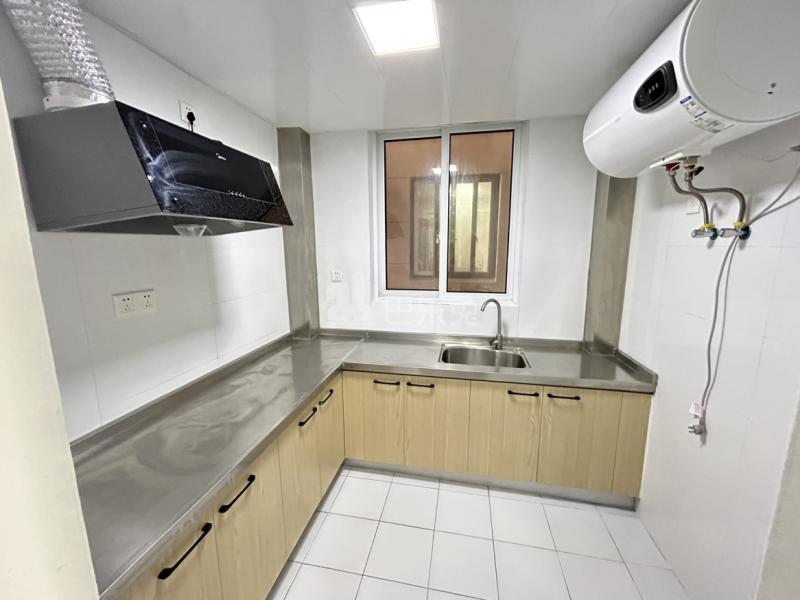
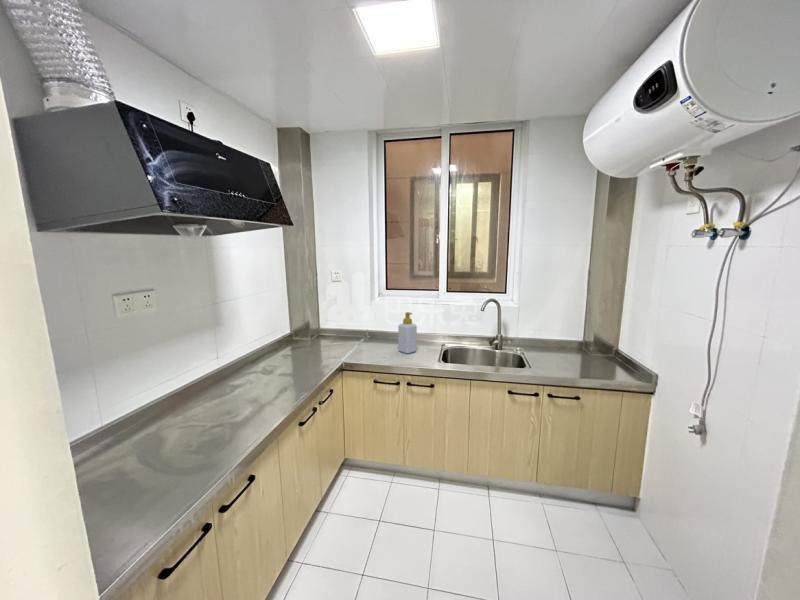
+ soap bottle (407, 332)
